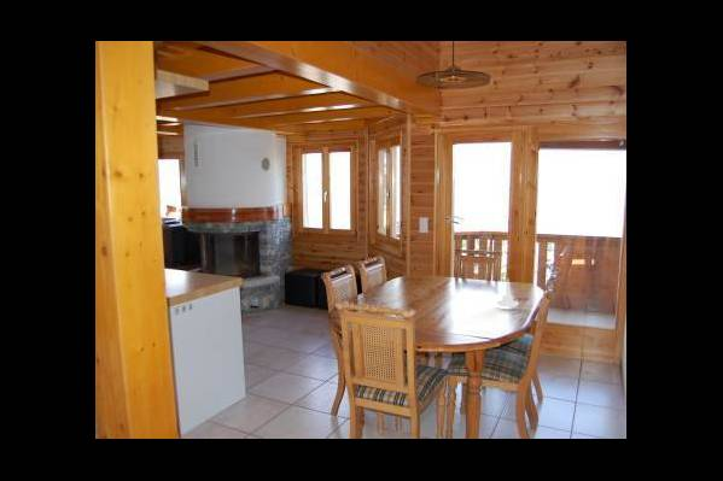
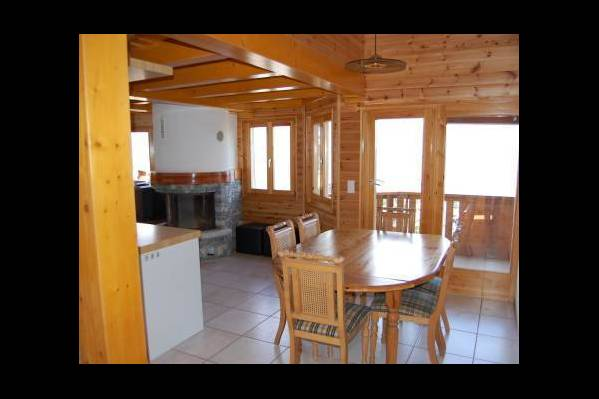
- candle holder (507, 292)
